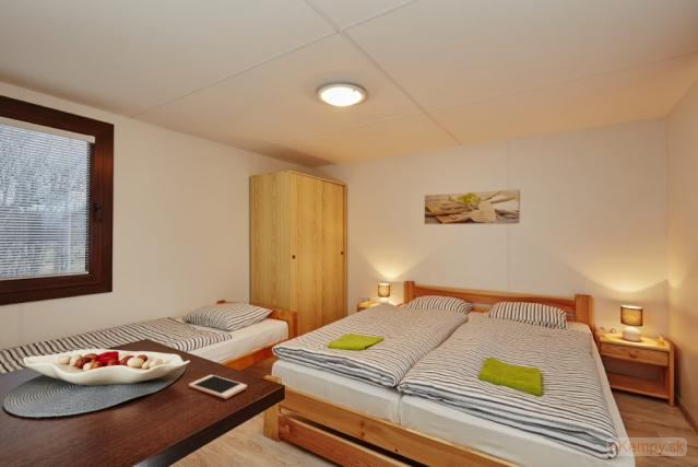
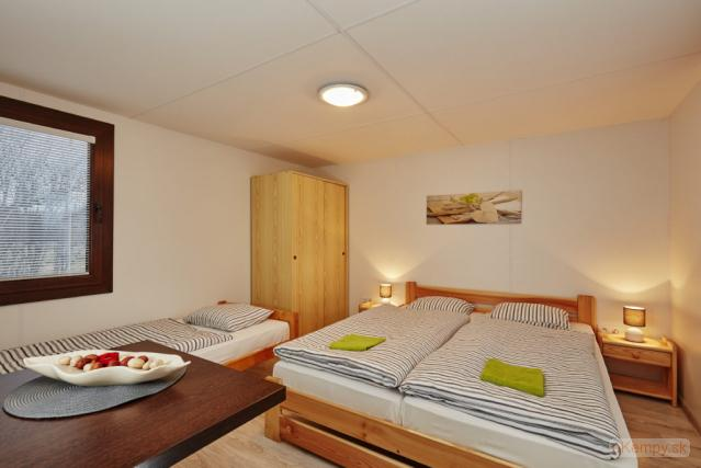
- cell phone (217, 385)
